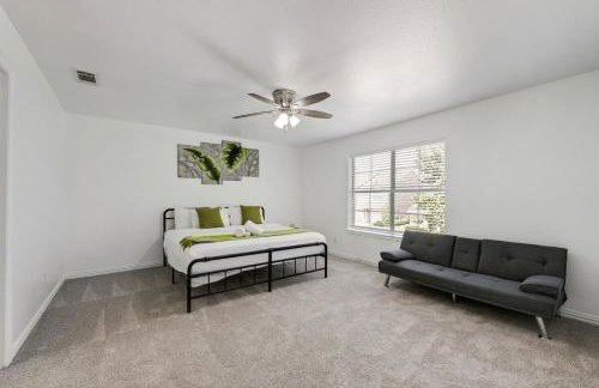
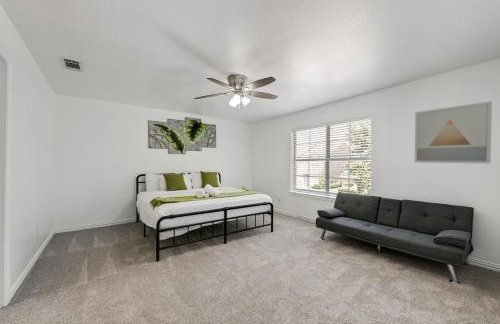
+ wall art (449, 135)
